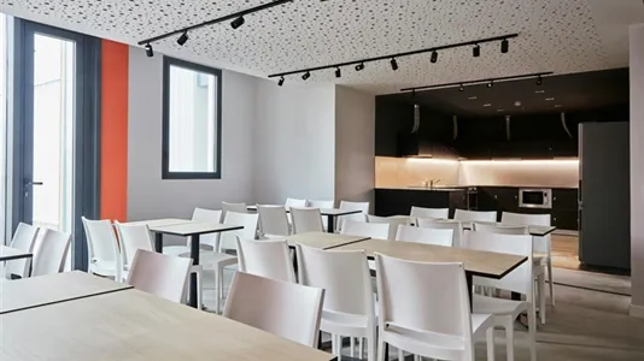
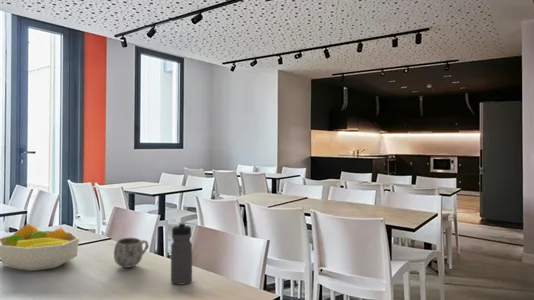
+ fruit bowl (38, 245)
+ water bottle (181, 251)
+ mug (132, 251)
